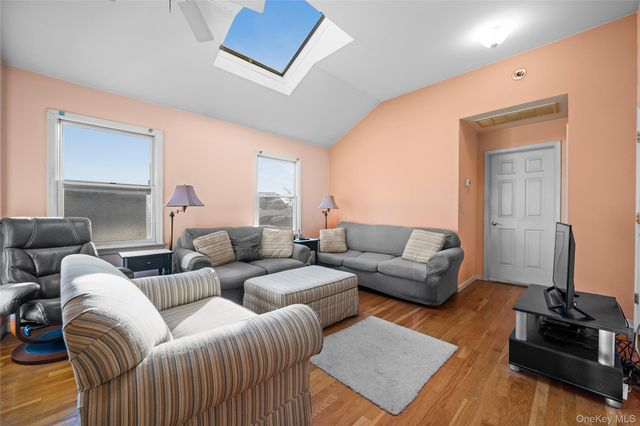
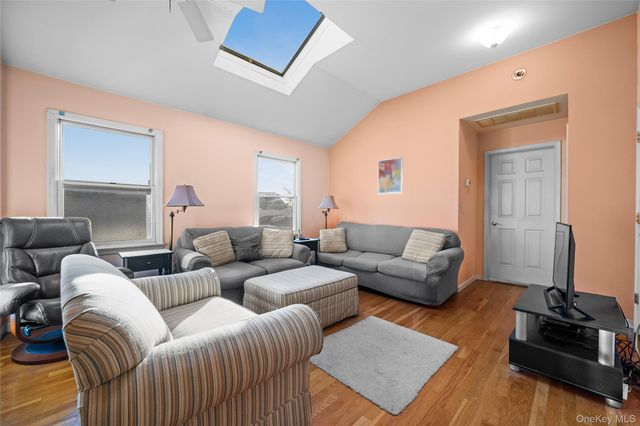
+ wall art (389, 176)
